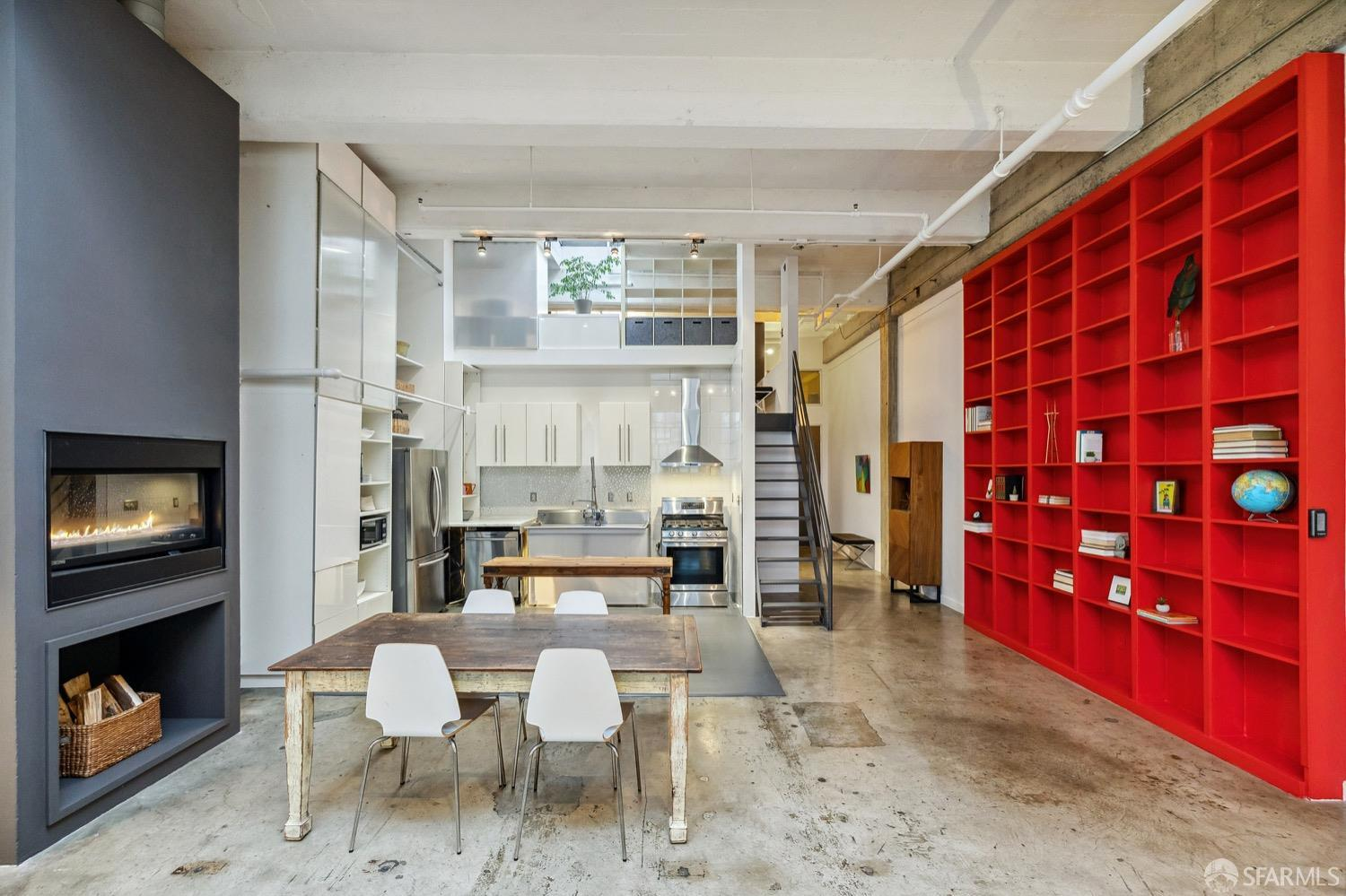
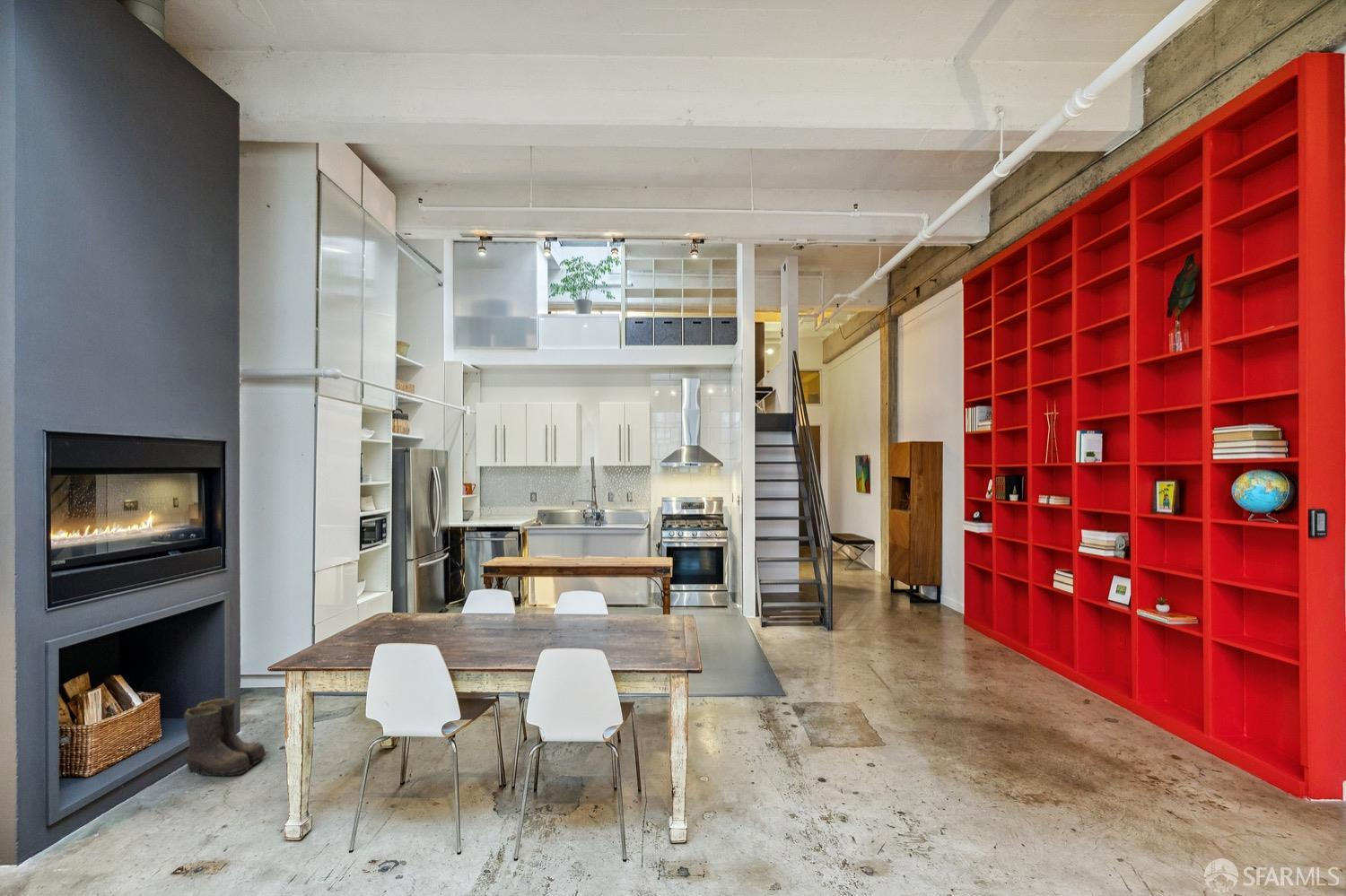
+ boots (224, 735)
